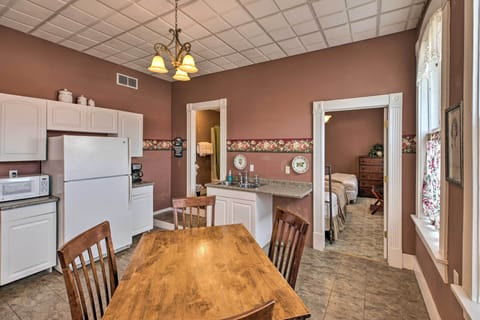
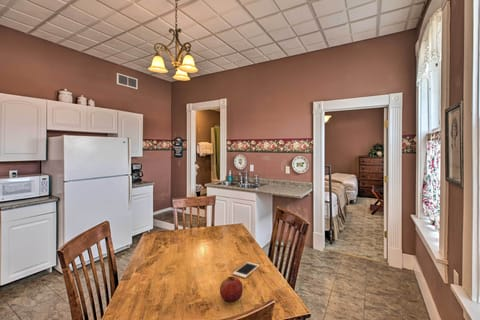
+ cell phone (246, 269)
+ fruit (231, 288)
